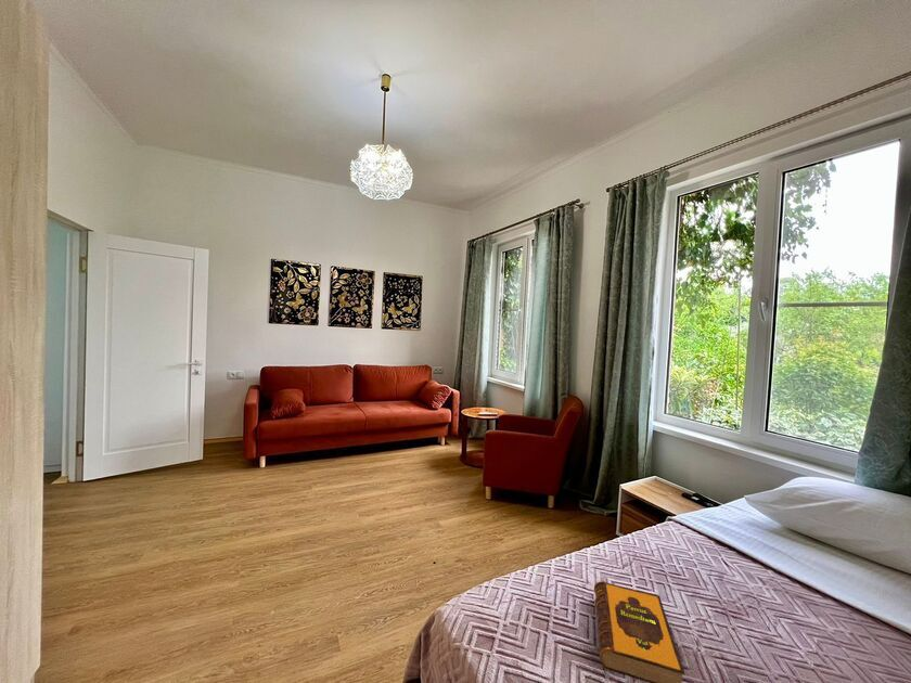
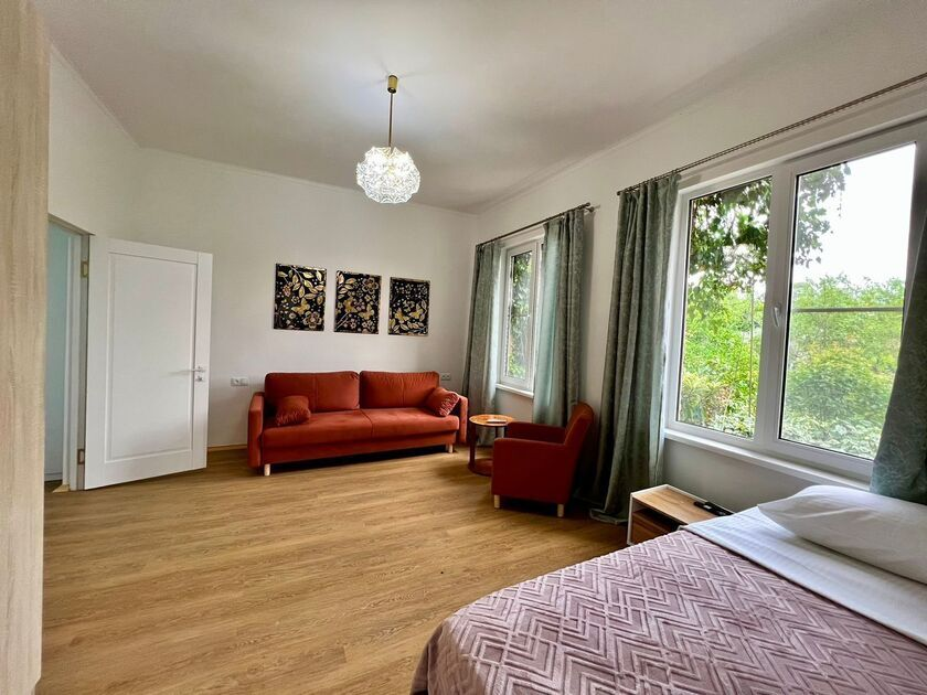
- hardback book (631, 627)
